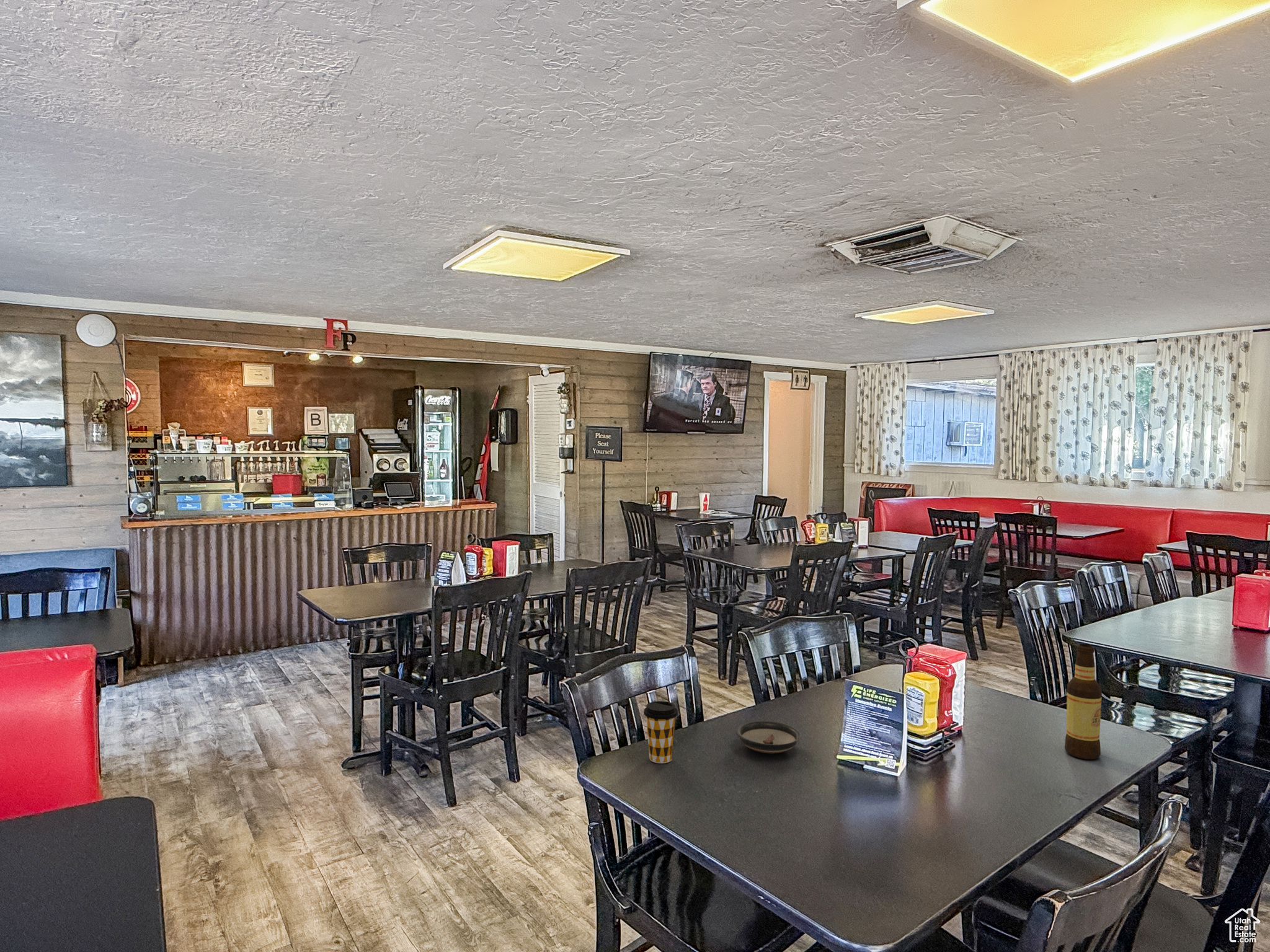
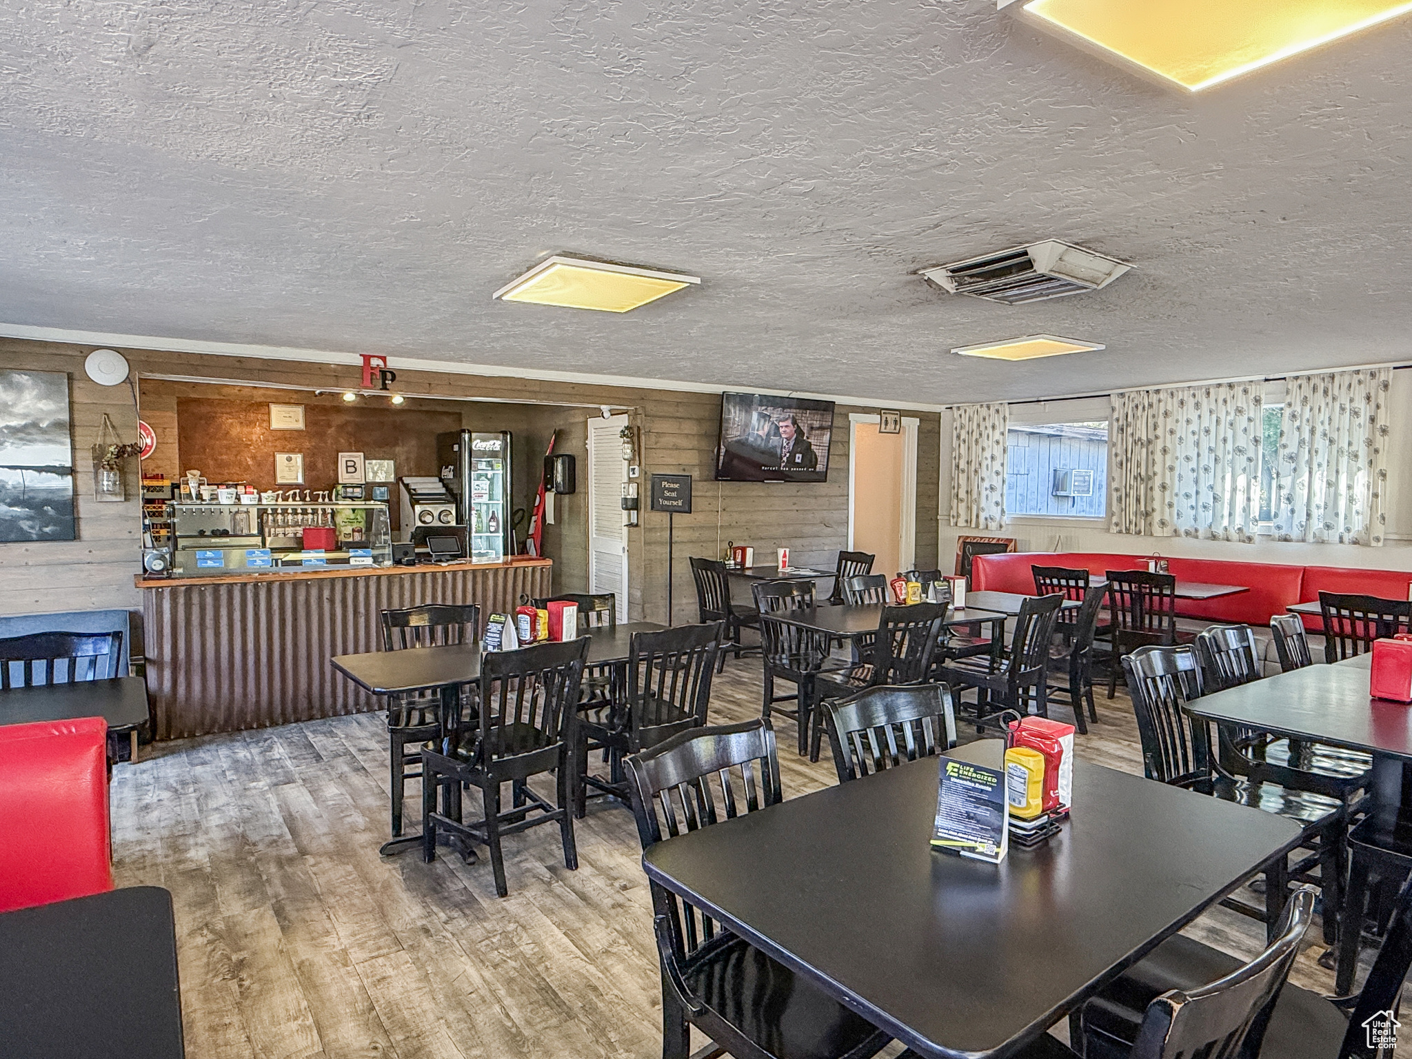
- saucer (768, 739)
- coffee cup (660, 732)
- bottle (1084, 700)
